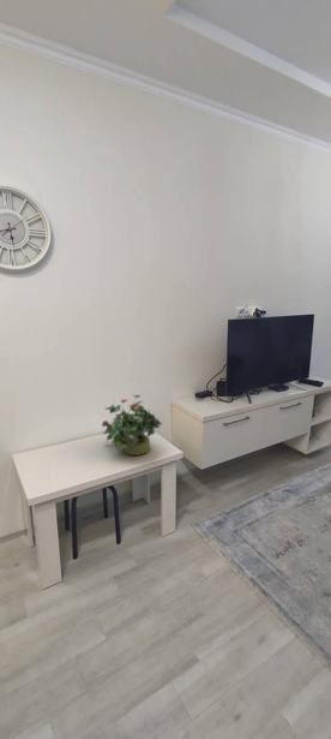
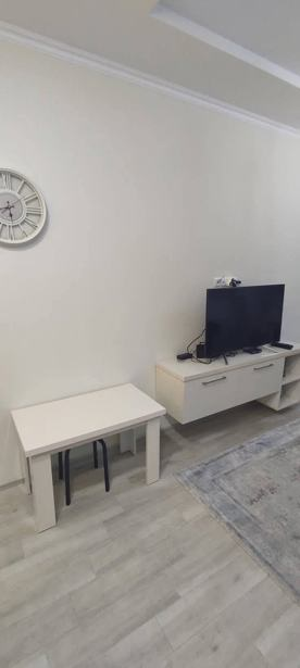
- potted plant (130, 425)
